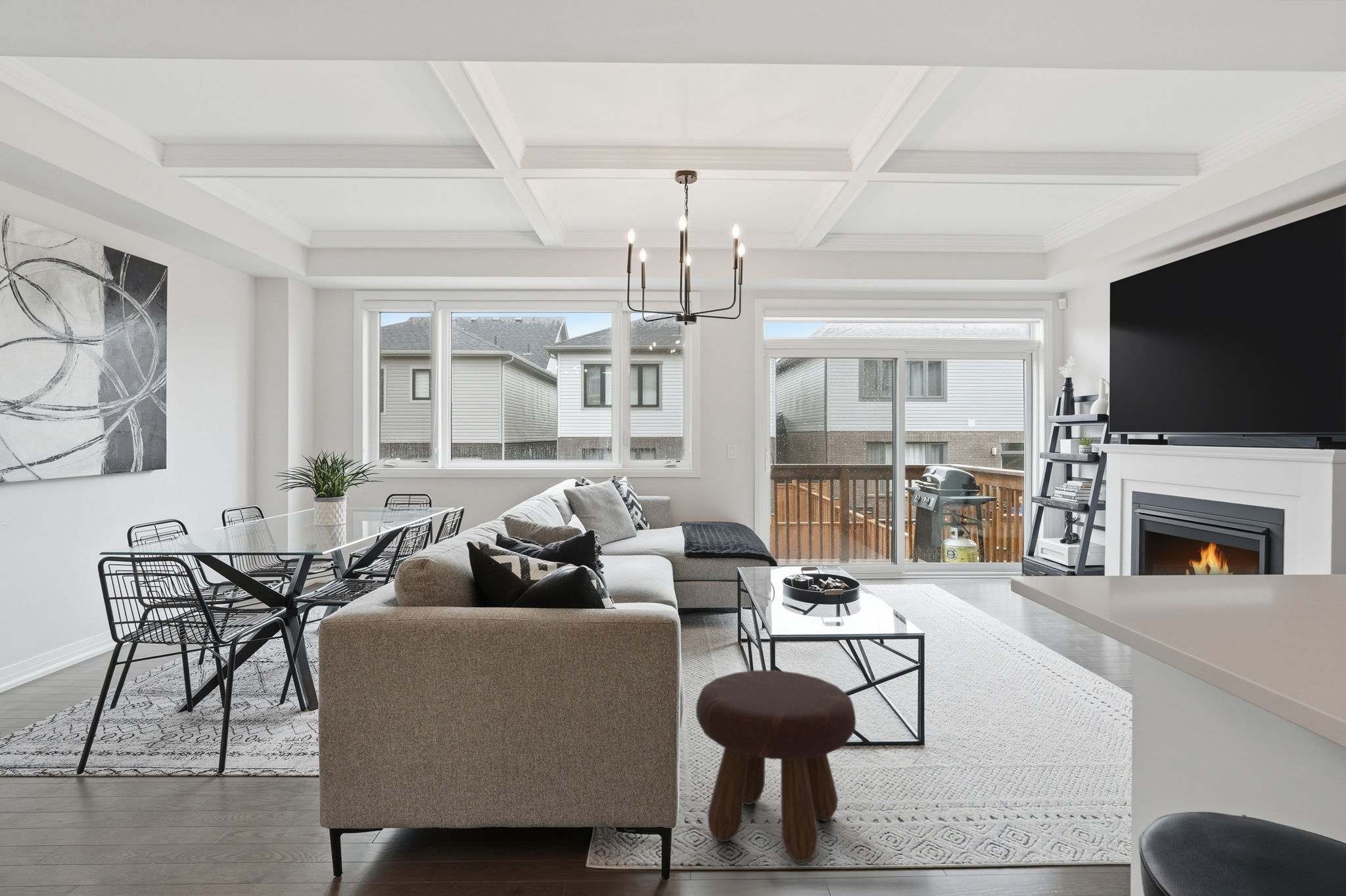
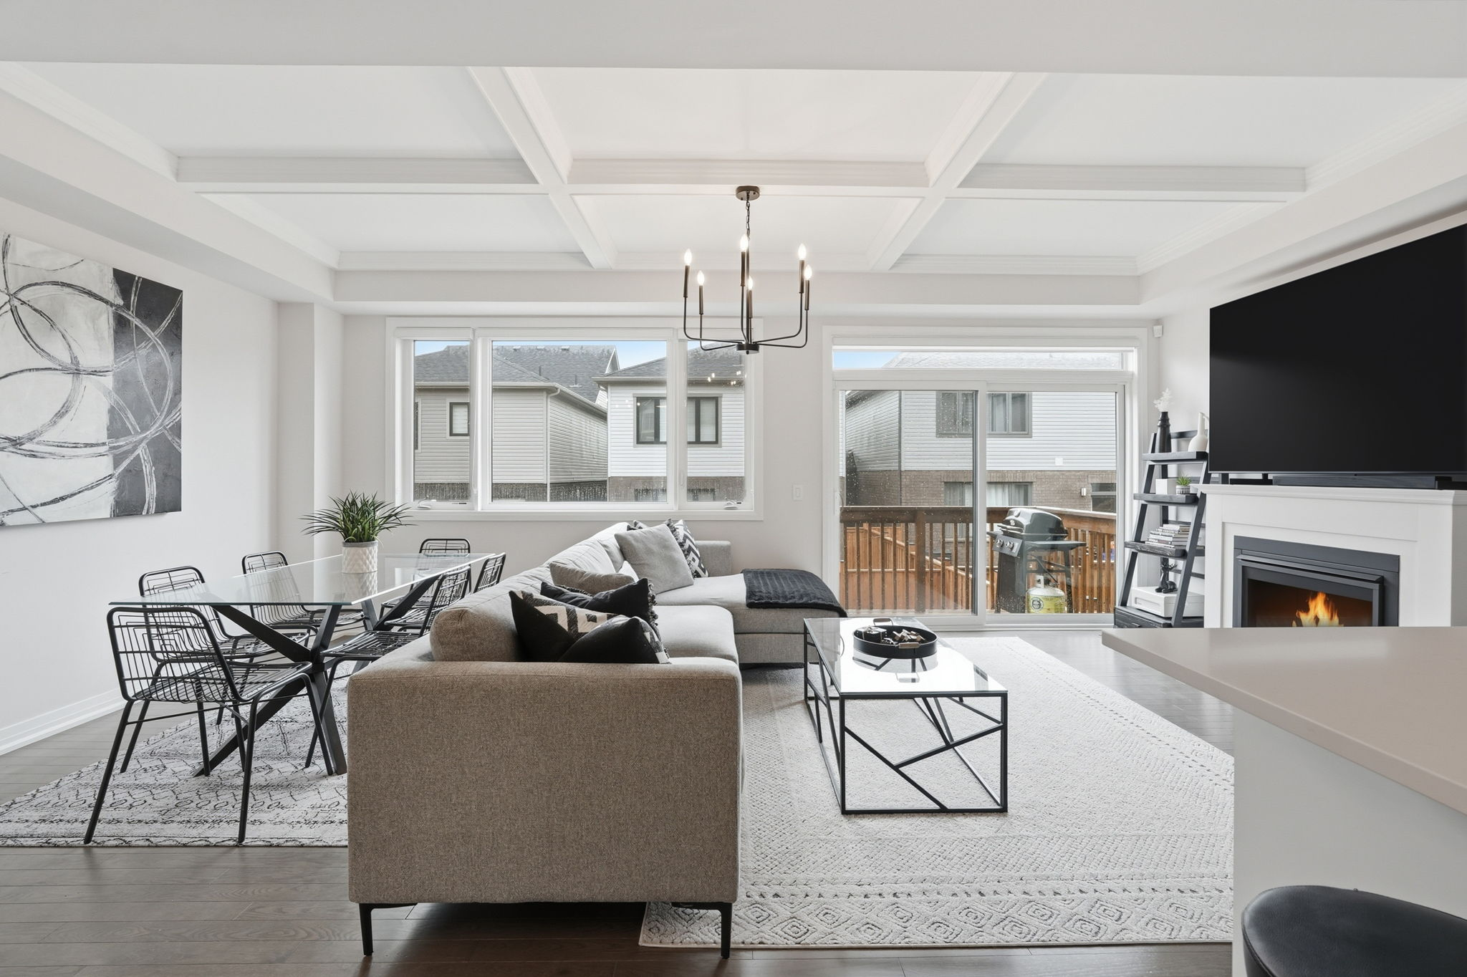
- footstool (774, 759)
